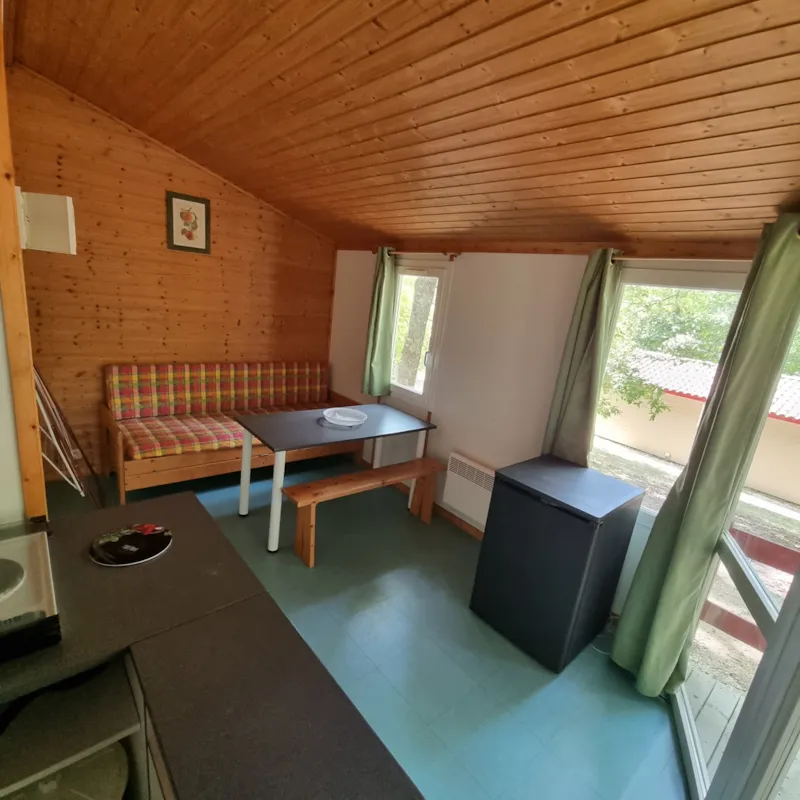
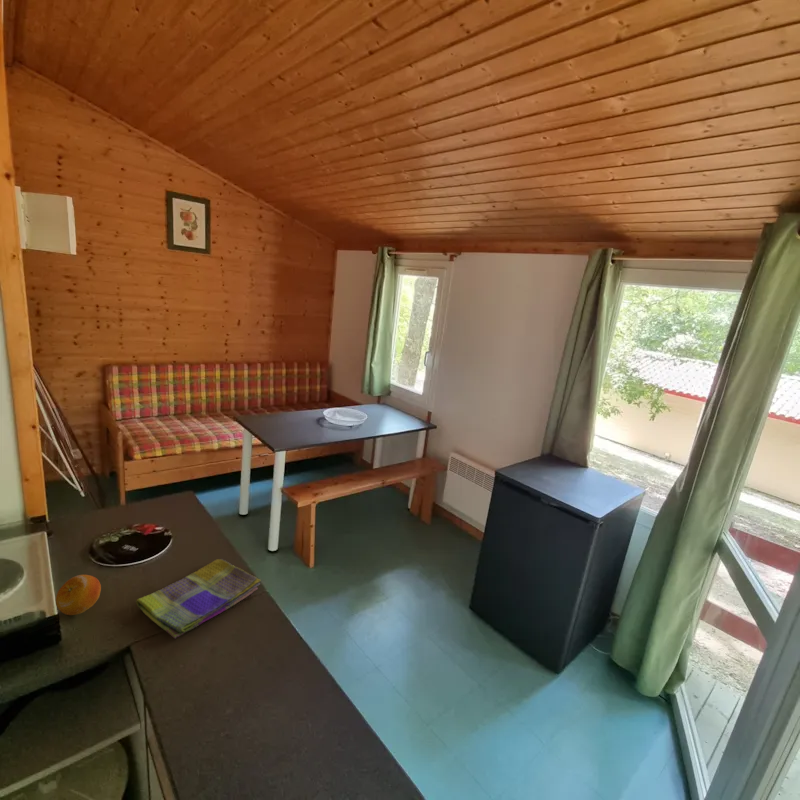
+ dish towel (201, 592)
+ fruit (78, 594)
